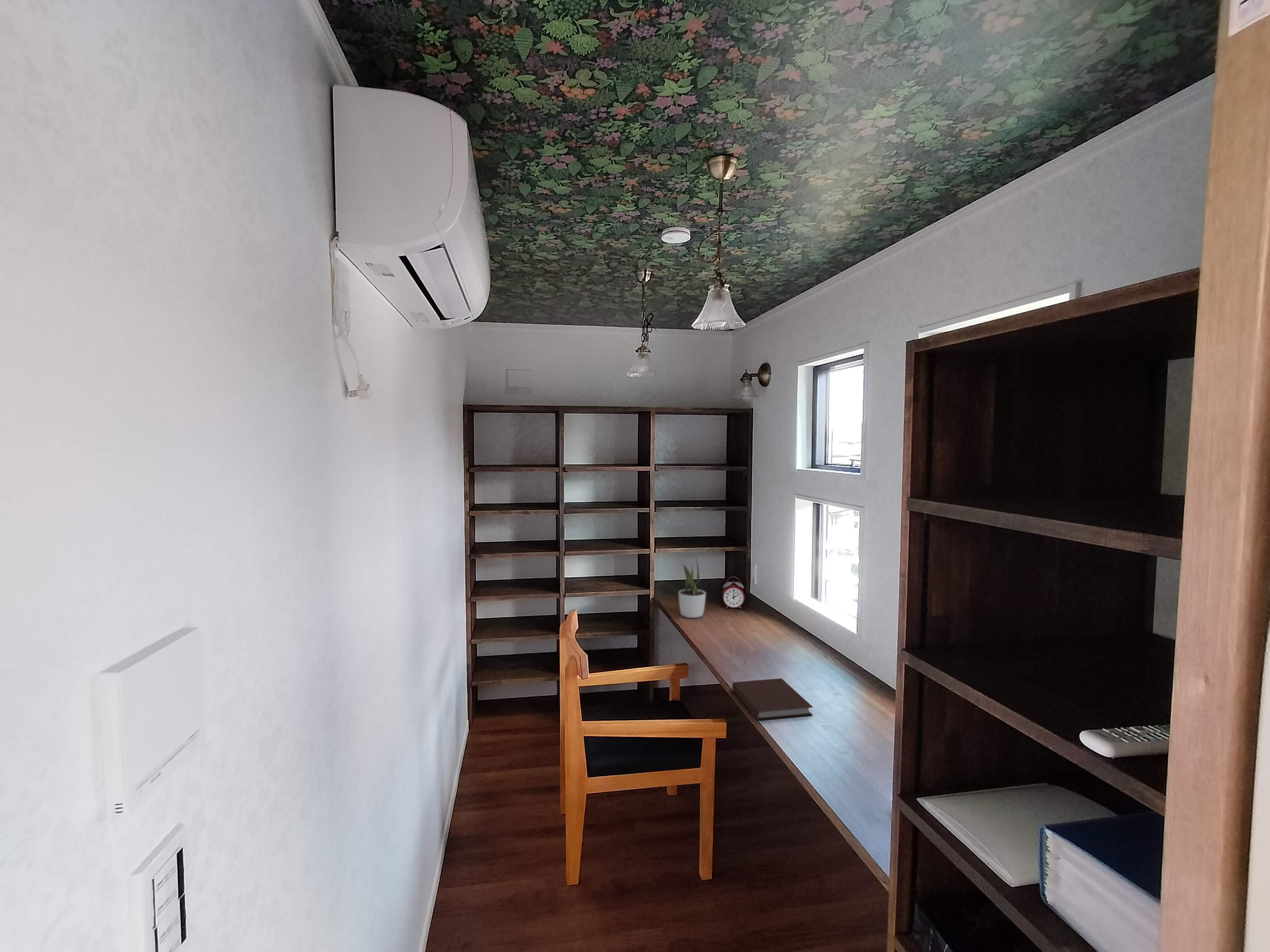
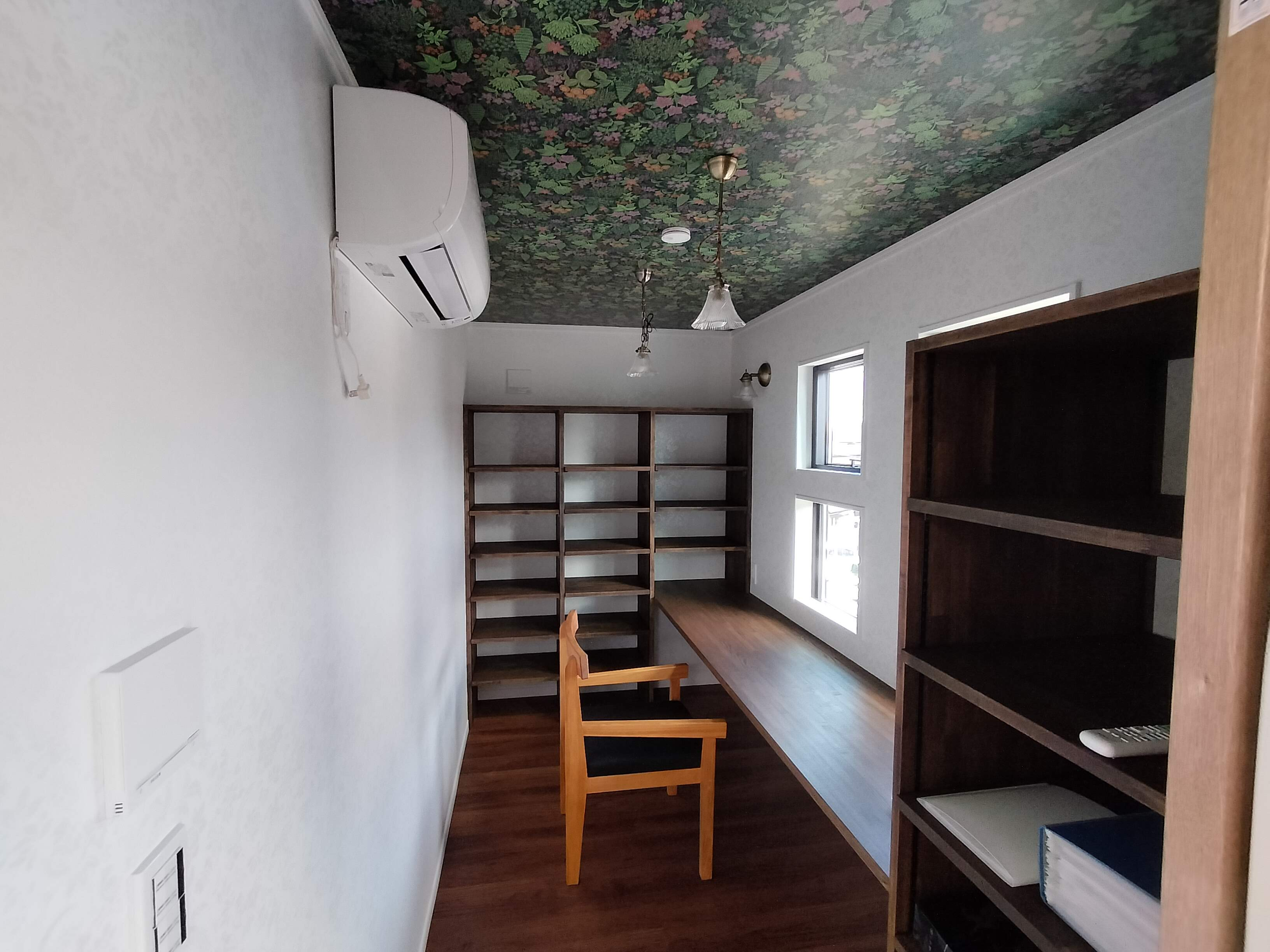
- alarm clock (733, 592)
- potted plant (692, 584)
- notebook (770, 698)
